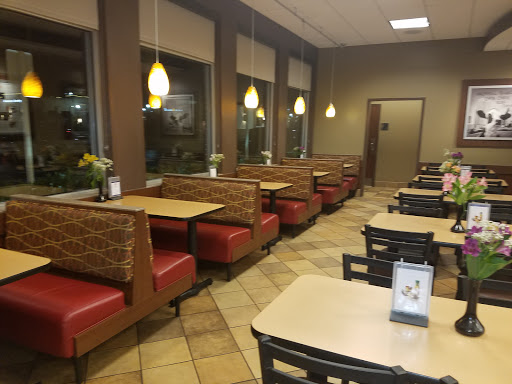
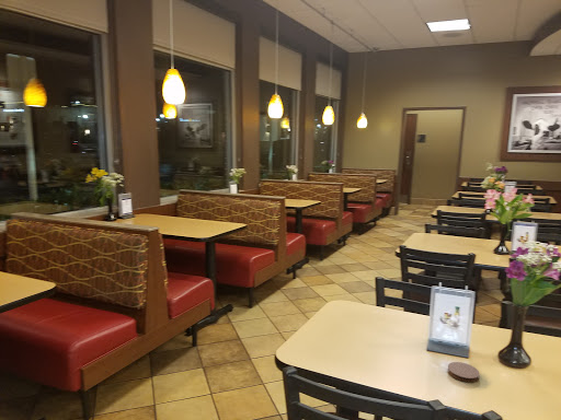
+ coaster (462, 371)
